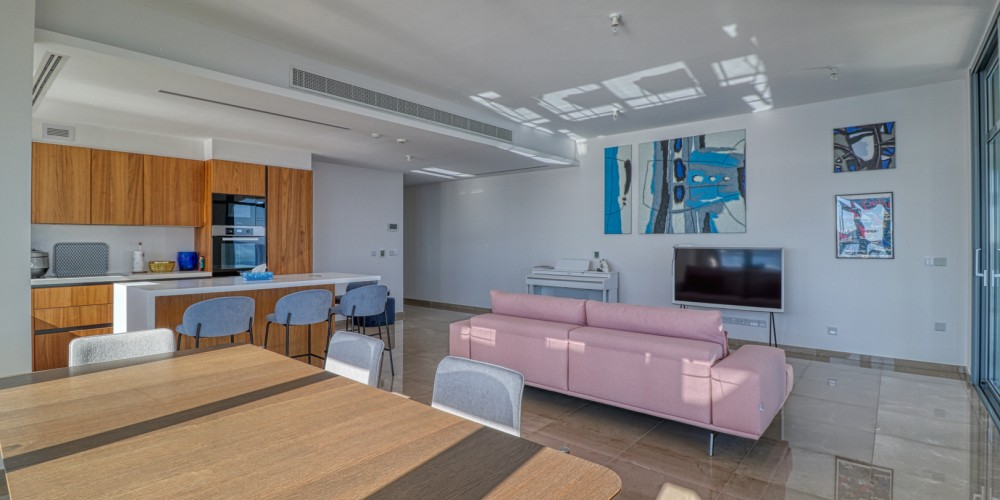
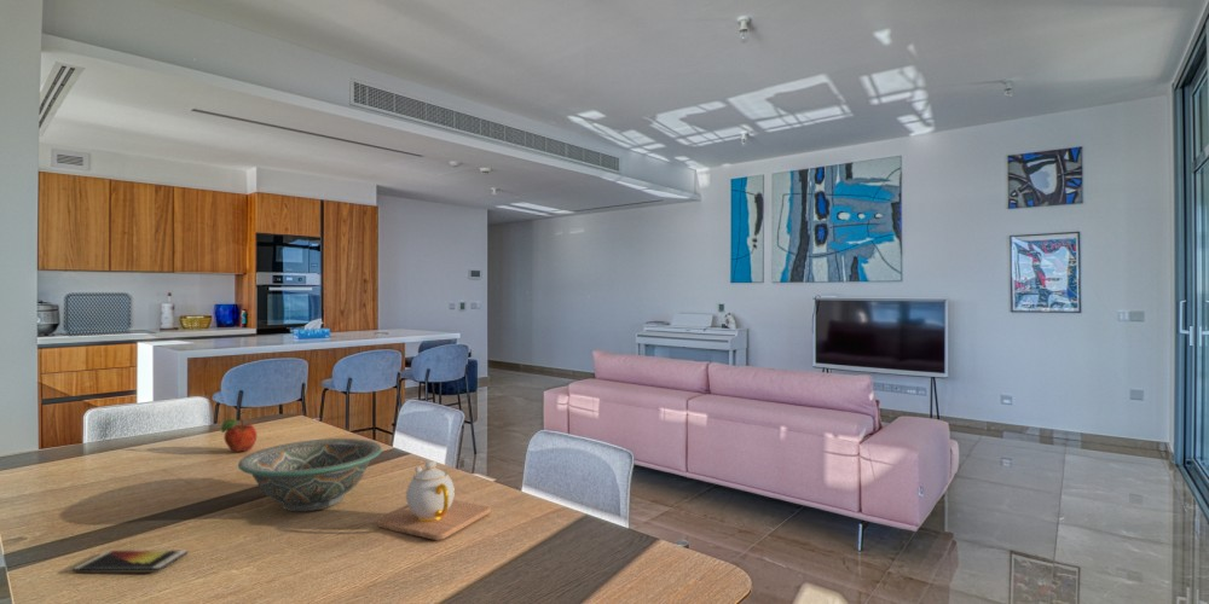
+ smartphone (132, 561)
+ fruit (238, 434)
+ decorative bowl (313, 477)
+ teapot (435, 488)
